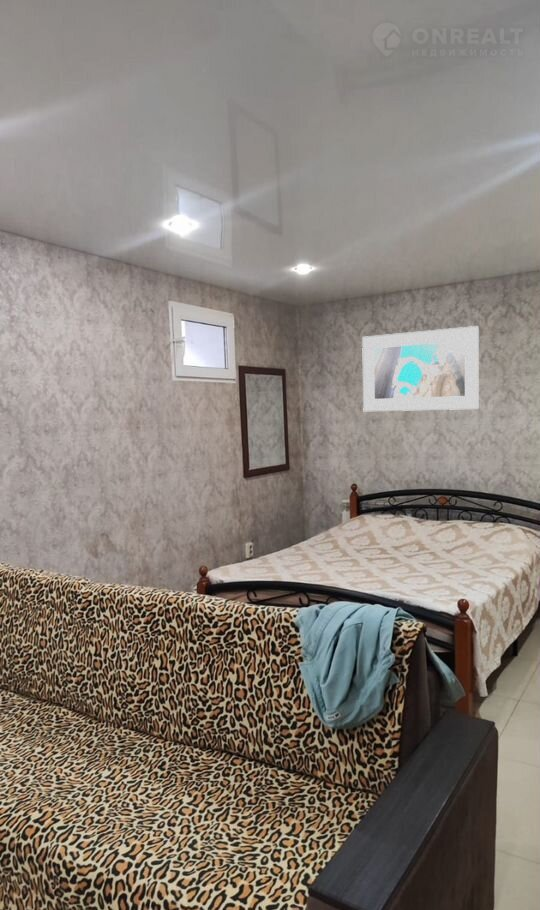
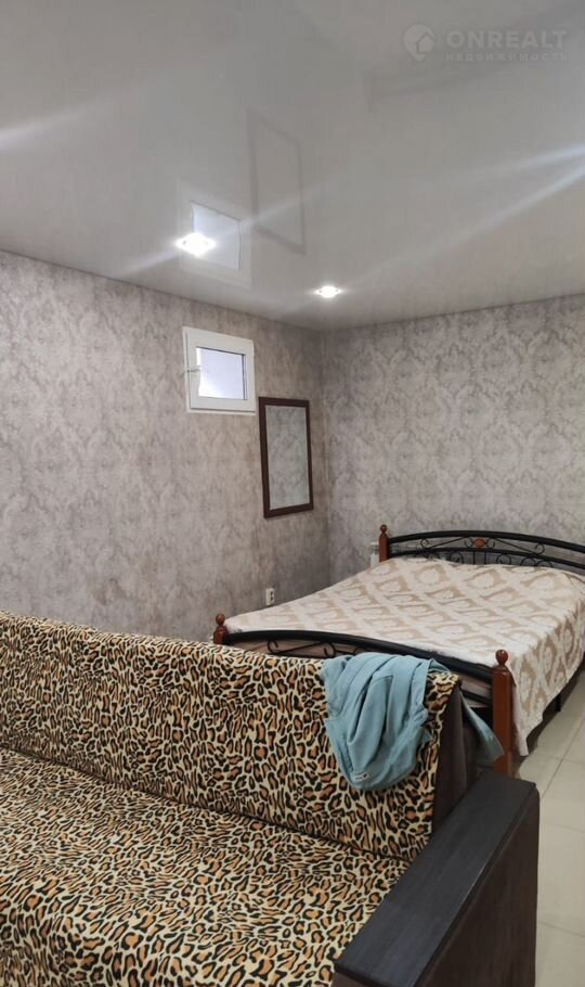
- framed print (417, 371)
